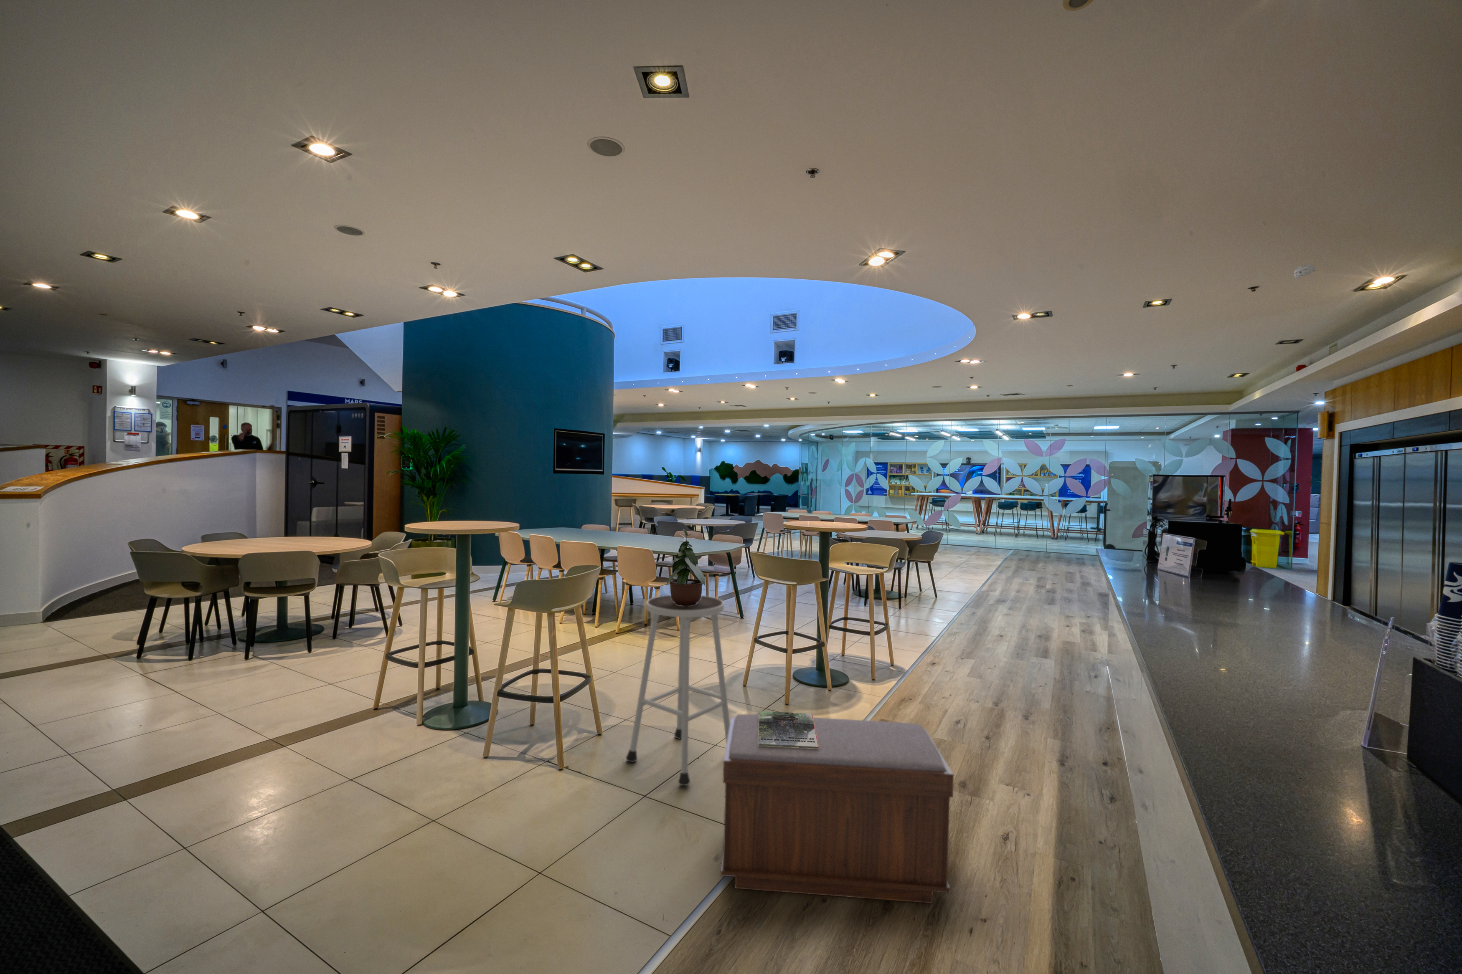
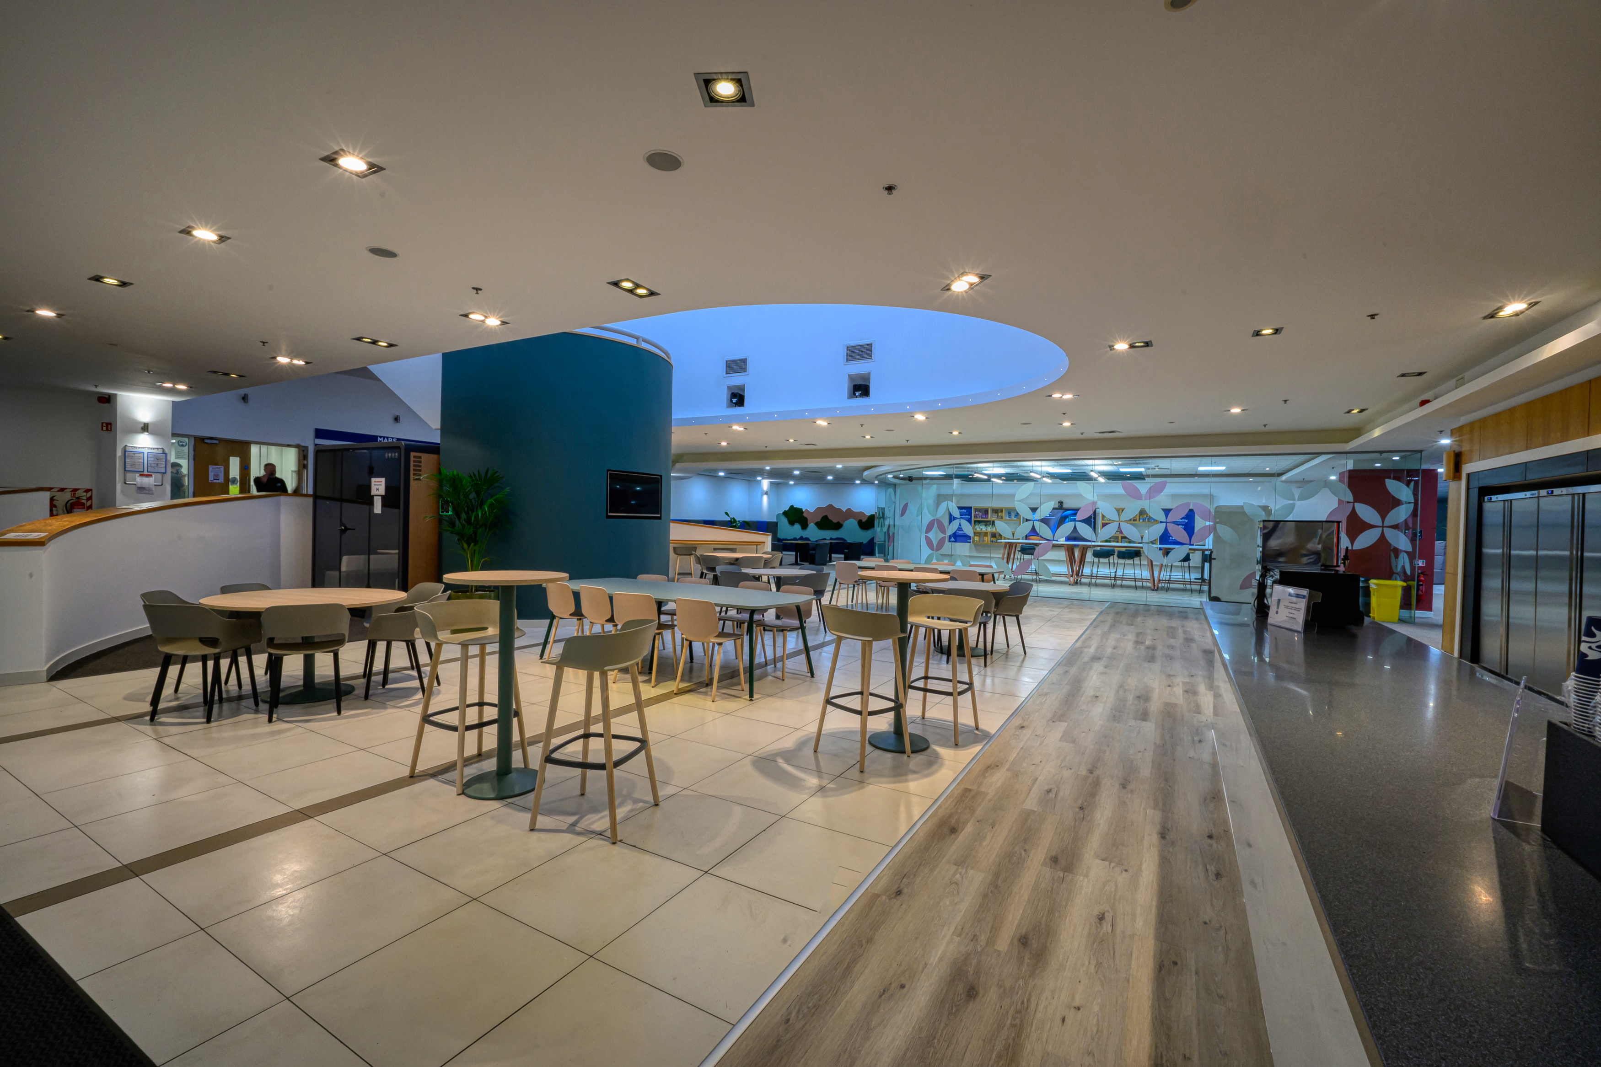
- bench (830, 799)
- stool (683, 680)
- magazine (786, 727)
- potted plant (686, 565)
- smoke detector (1305, 272)
